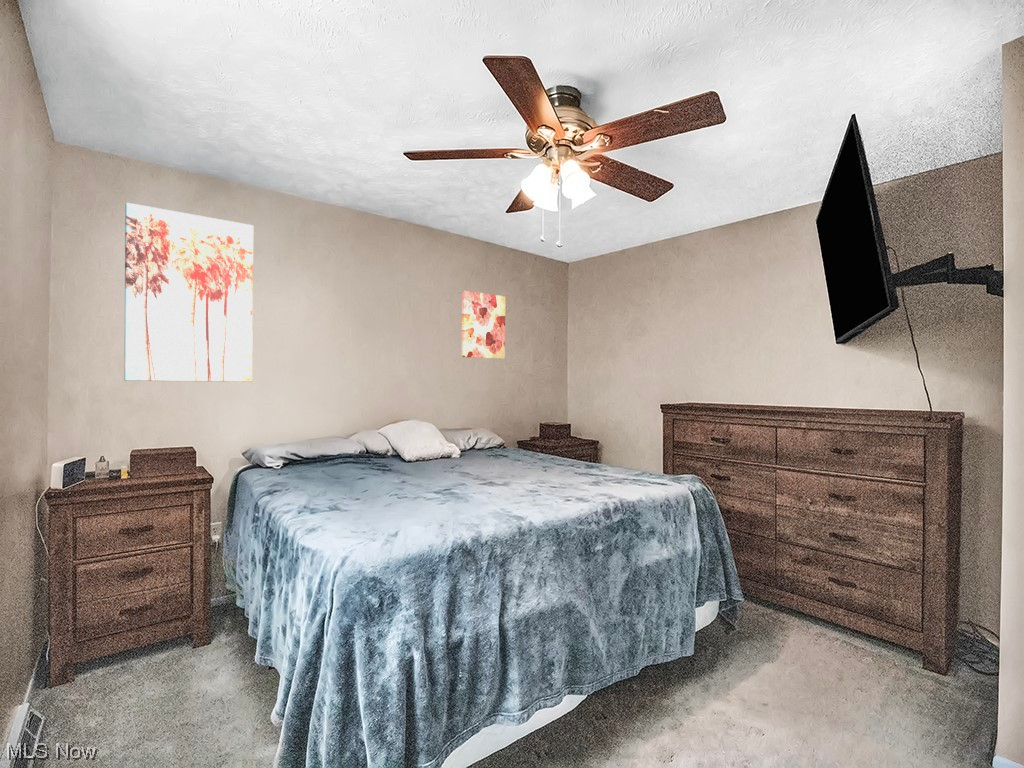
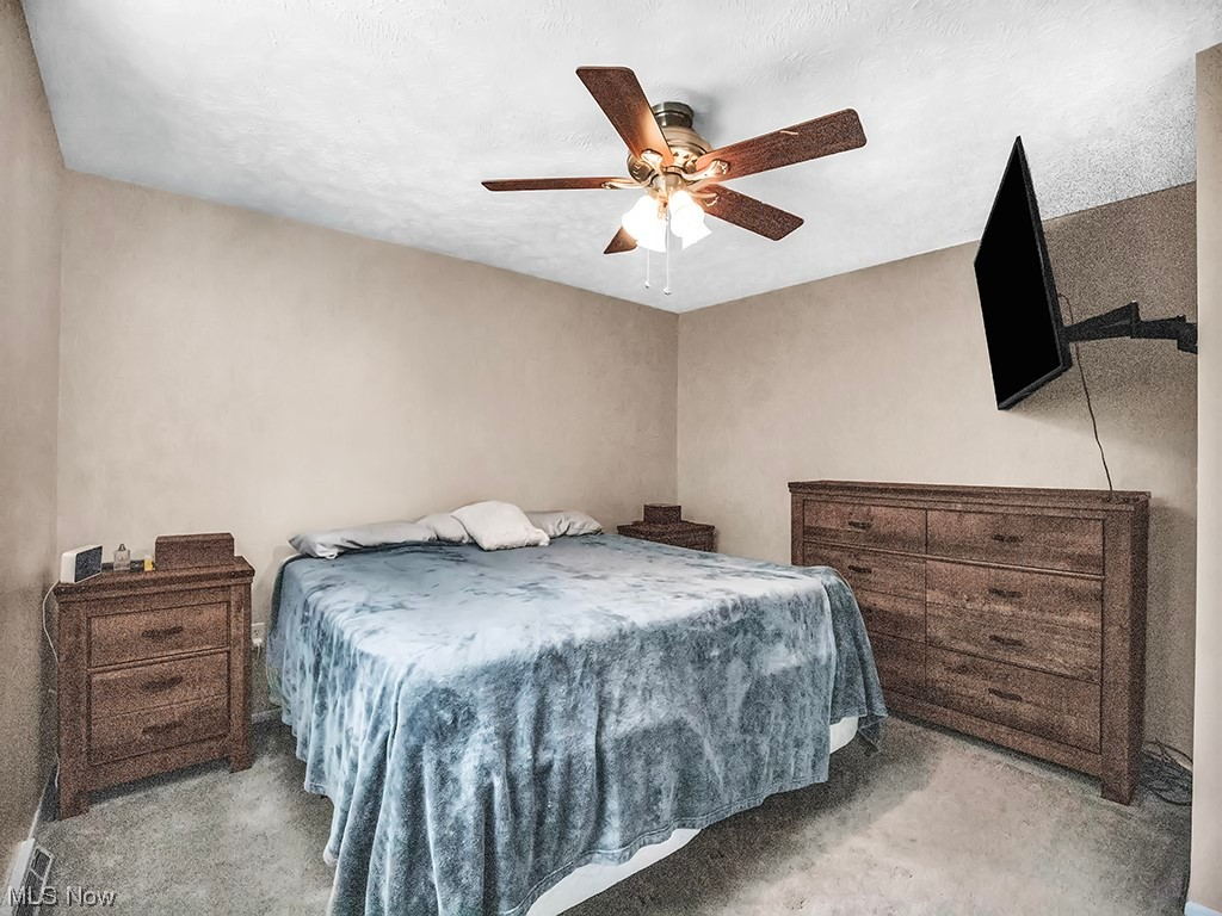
- wall art (192, 298)
- wall art (484, 325)
